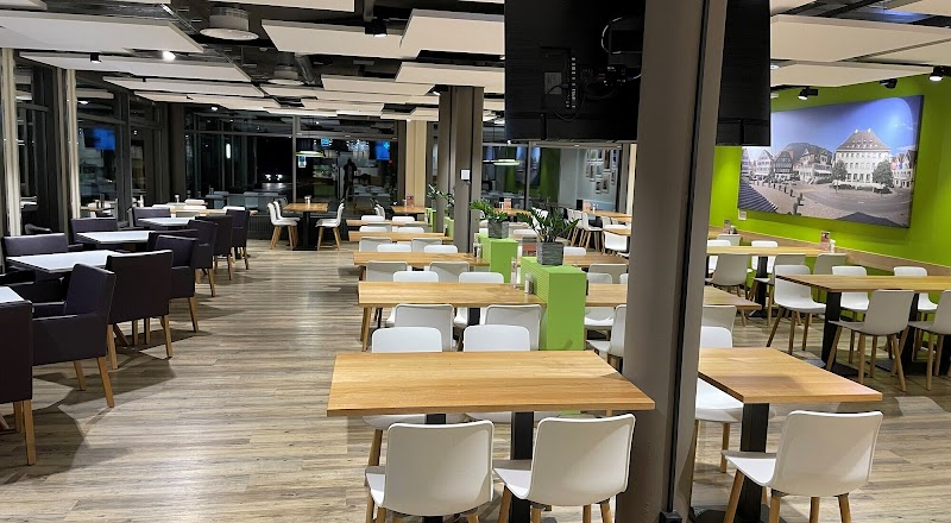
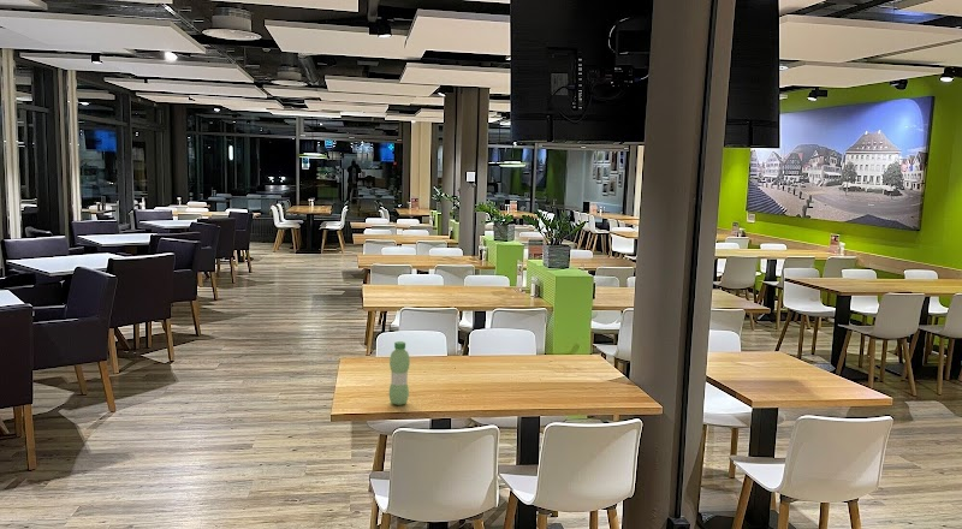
+ water bottle (399, 373)
